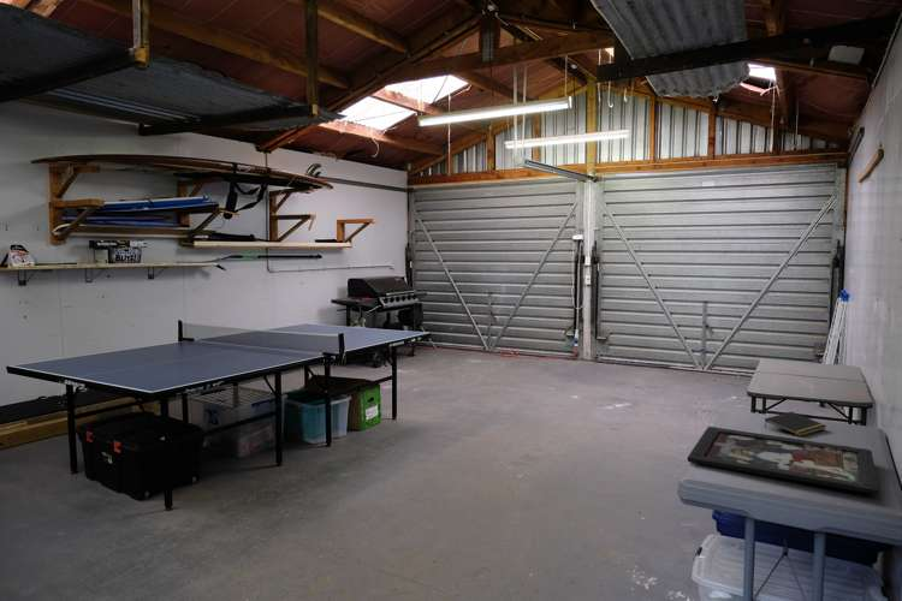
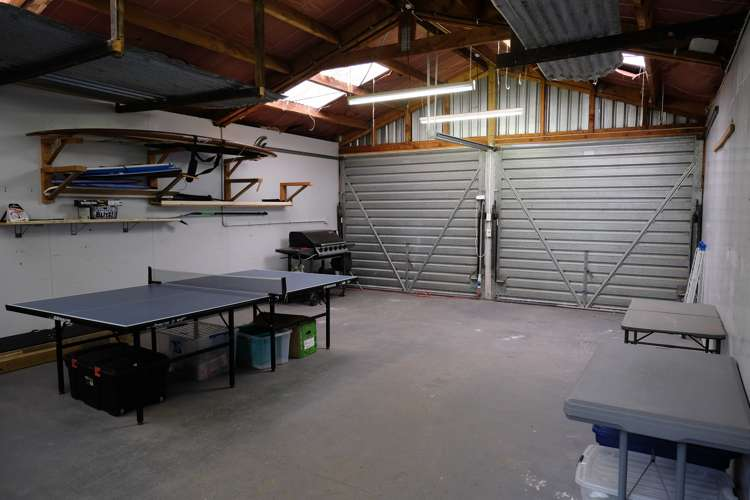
- board game (779, 456)
- notepad (795, 423)
